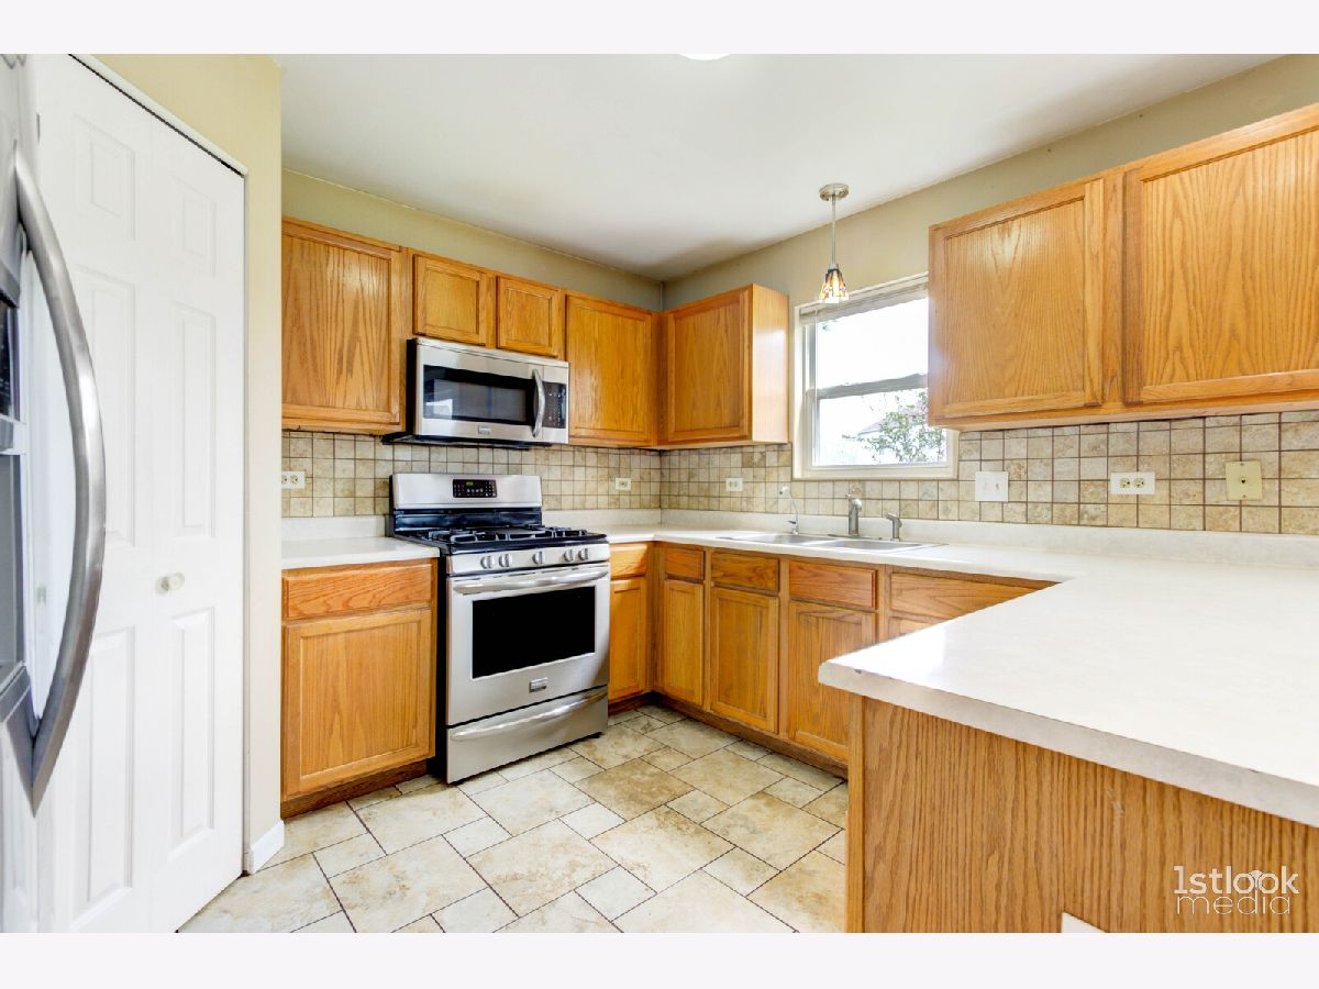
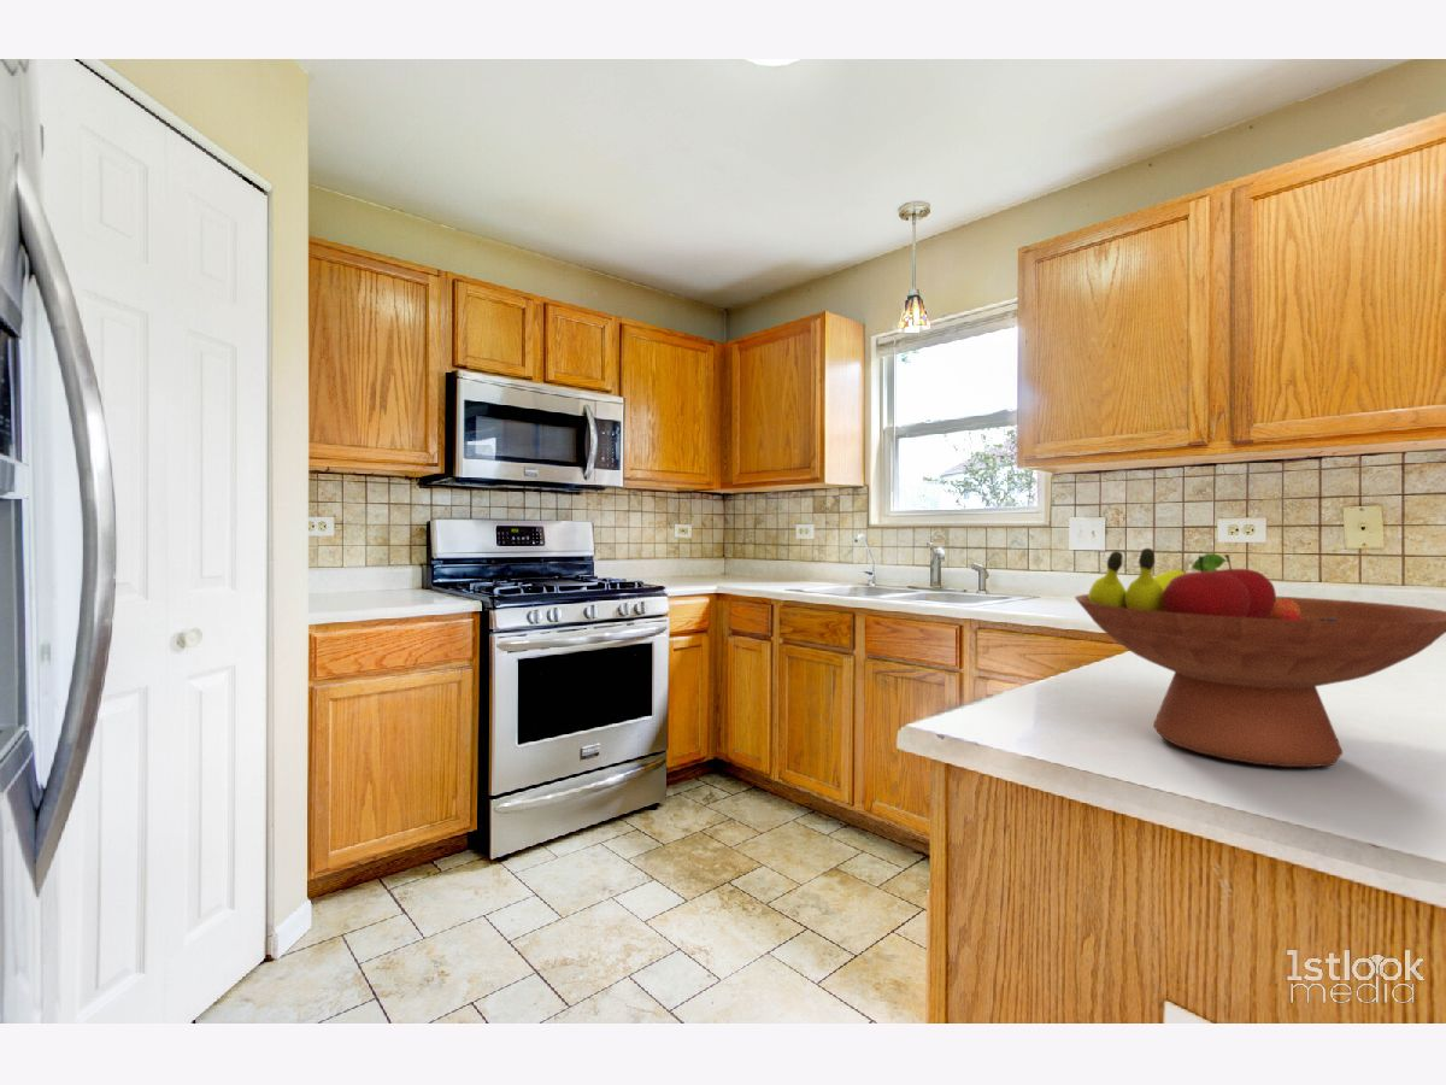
+ fruit bowl (1241, 646)
